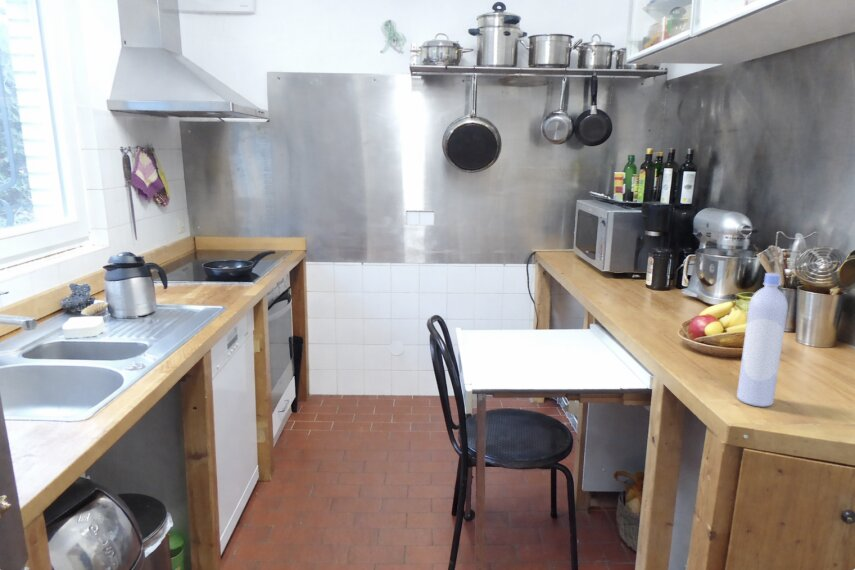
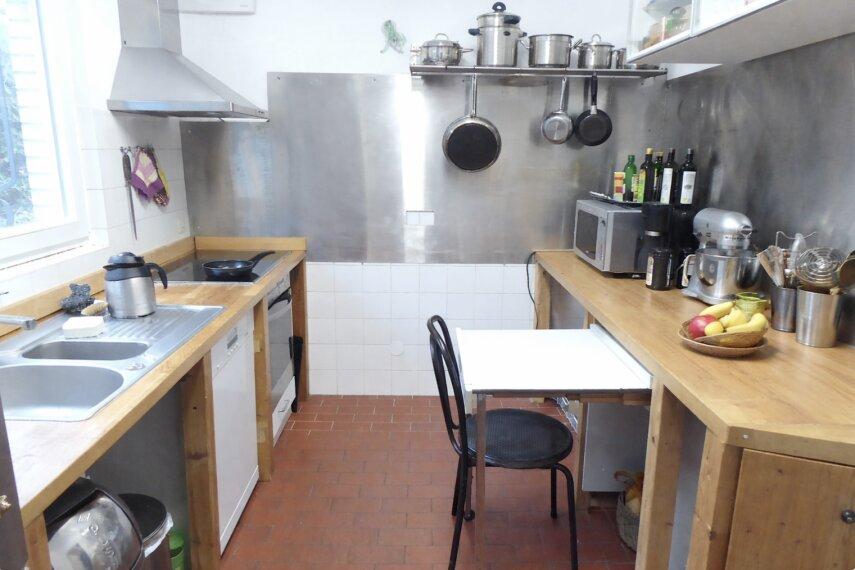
- bottle (763, 338)
